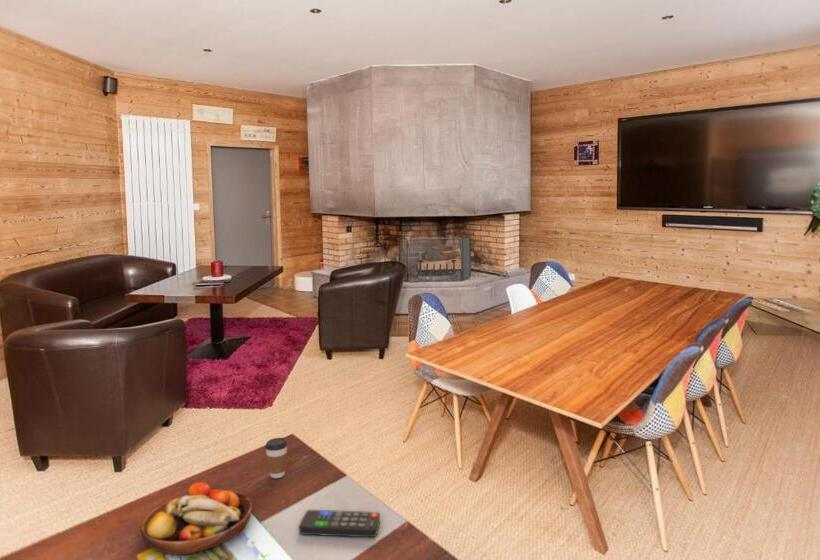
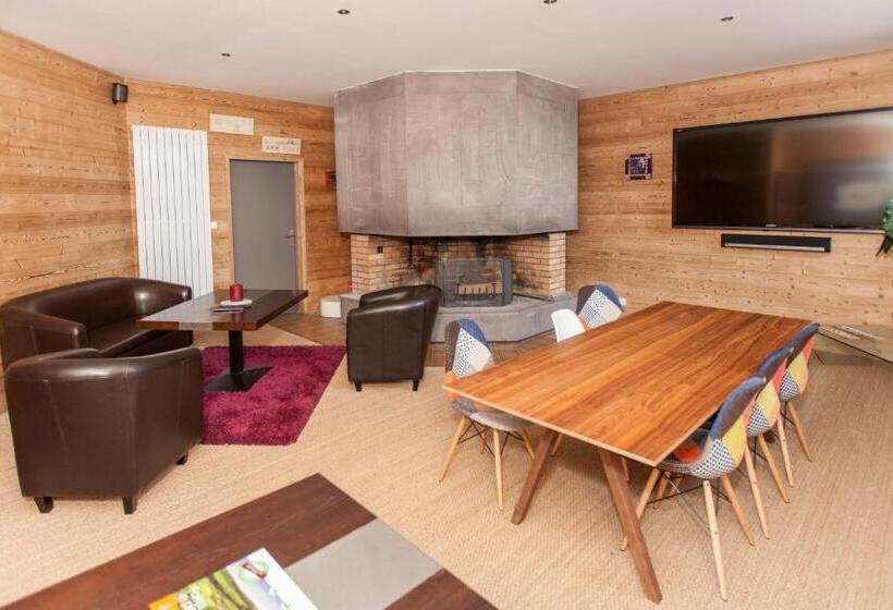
- coffee cup (276, 458)
- fruit bowl (199, 510)
- remote control (340, 522)
